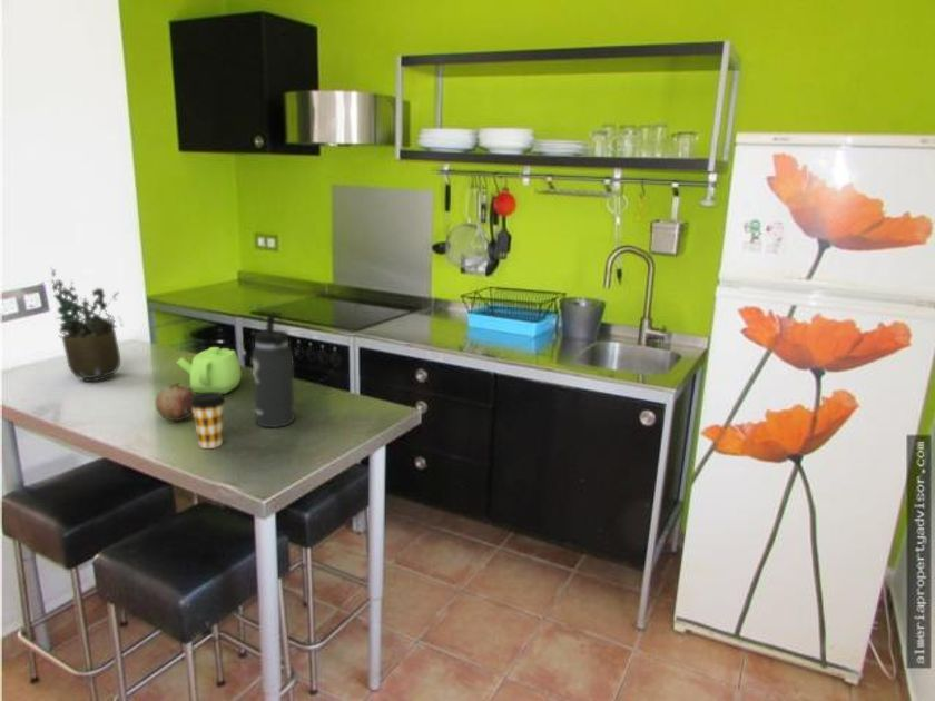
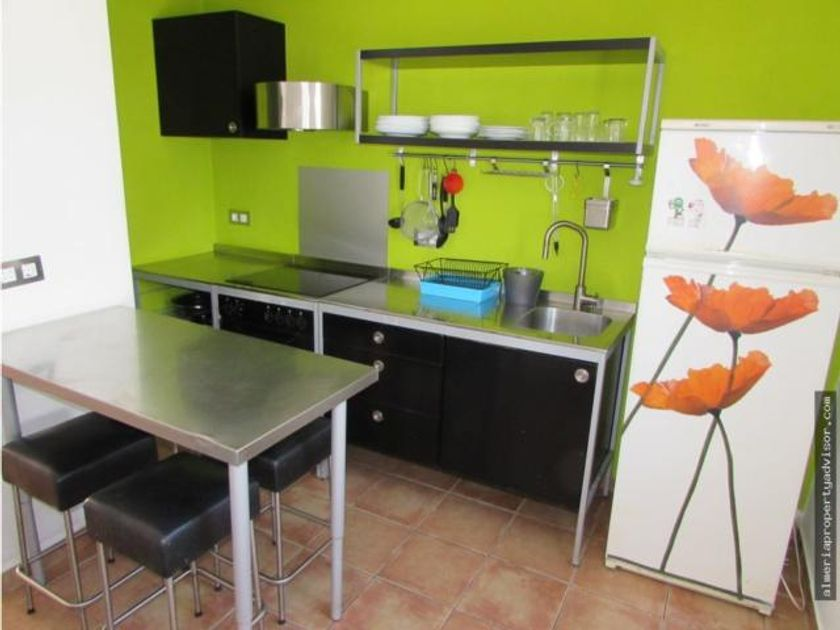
- teapot (207, 368)
- coffee cup (208, 419)
- thermos bottle (274, 369)
- potted plant (81, 322)
- fruit (176, 401)
